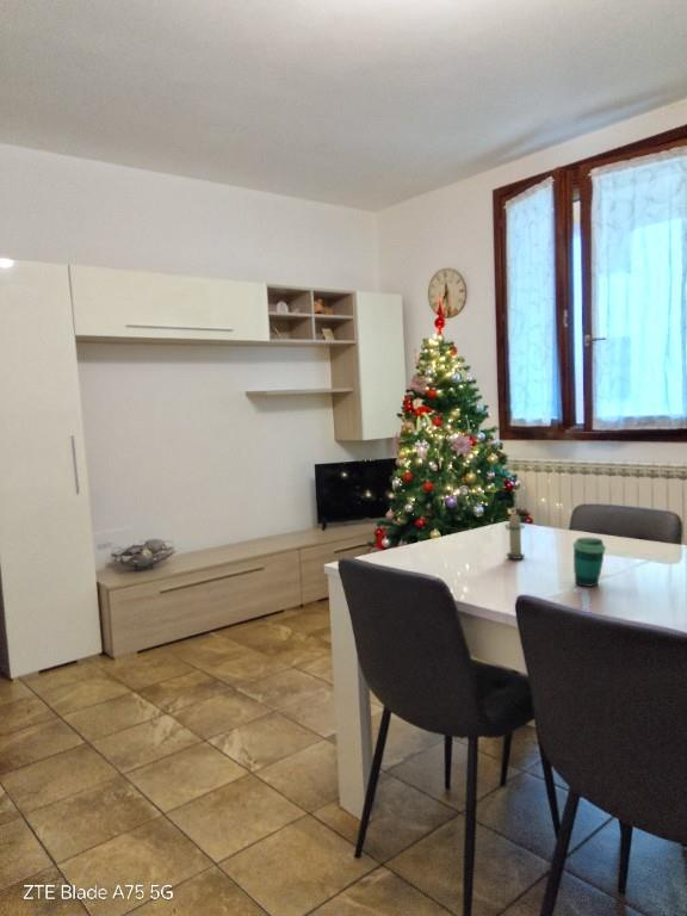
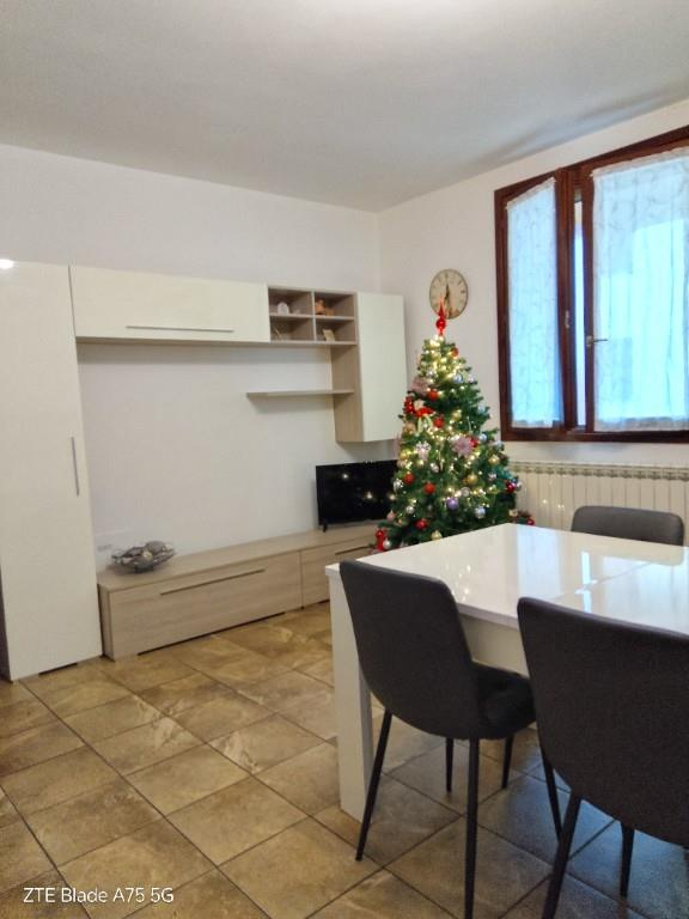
- cup (589, 562)
- candle (514, 534)
